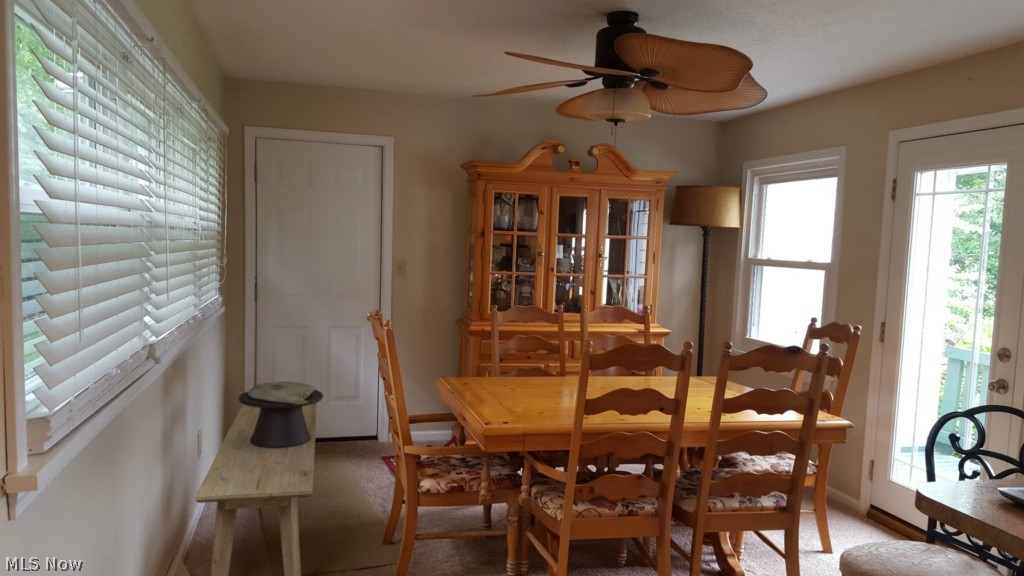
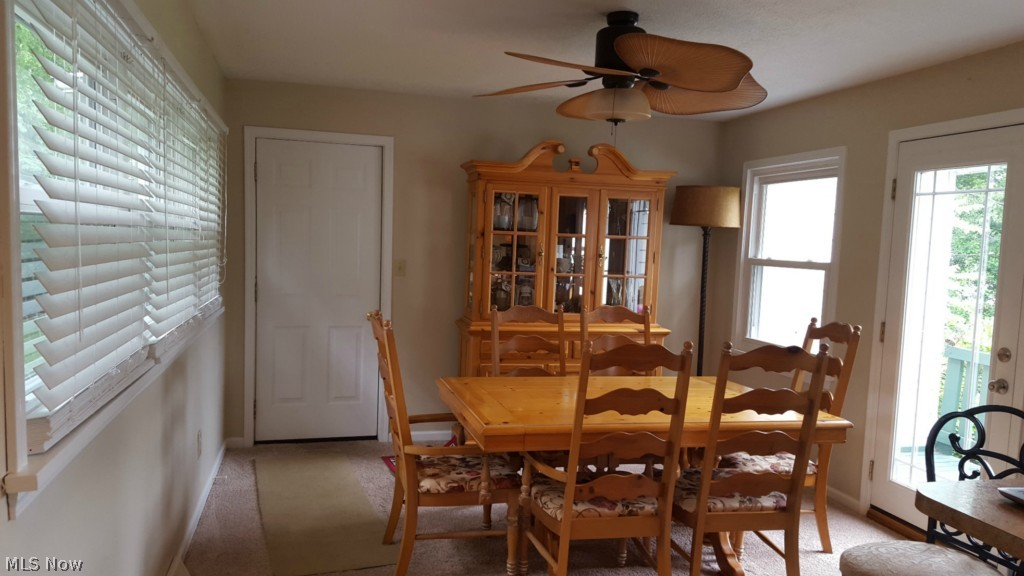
- bench (272, 474)
- decorative bowl (281, 414)
